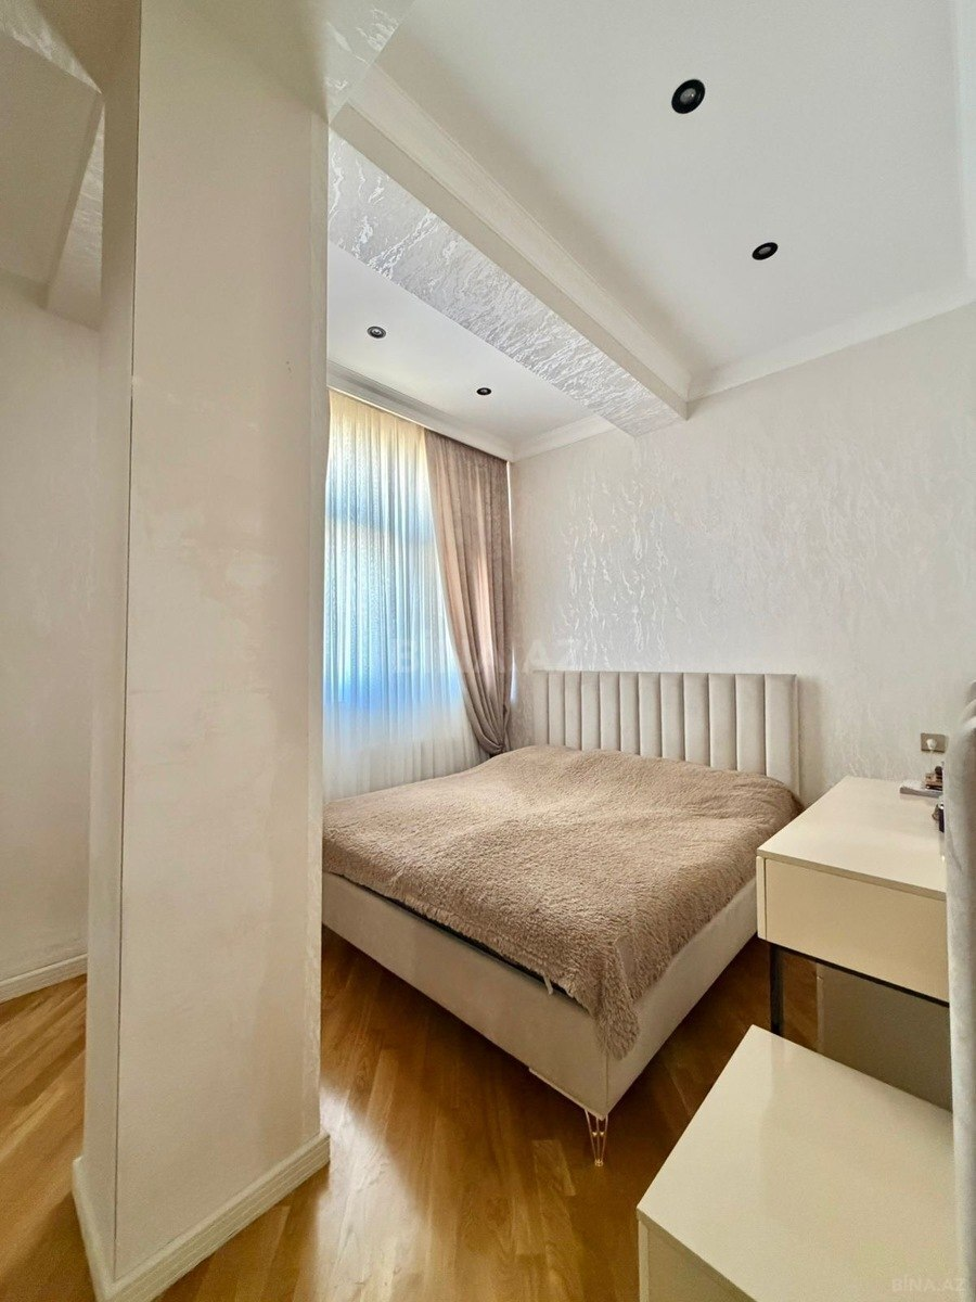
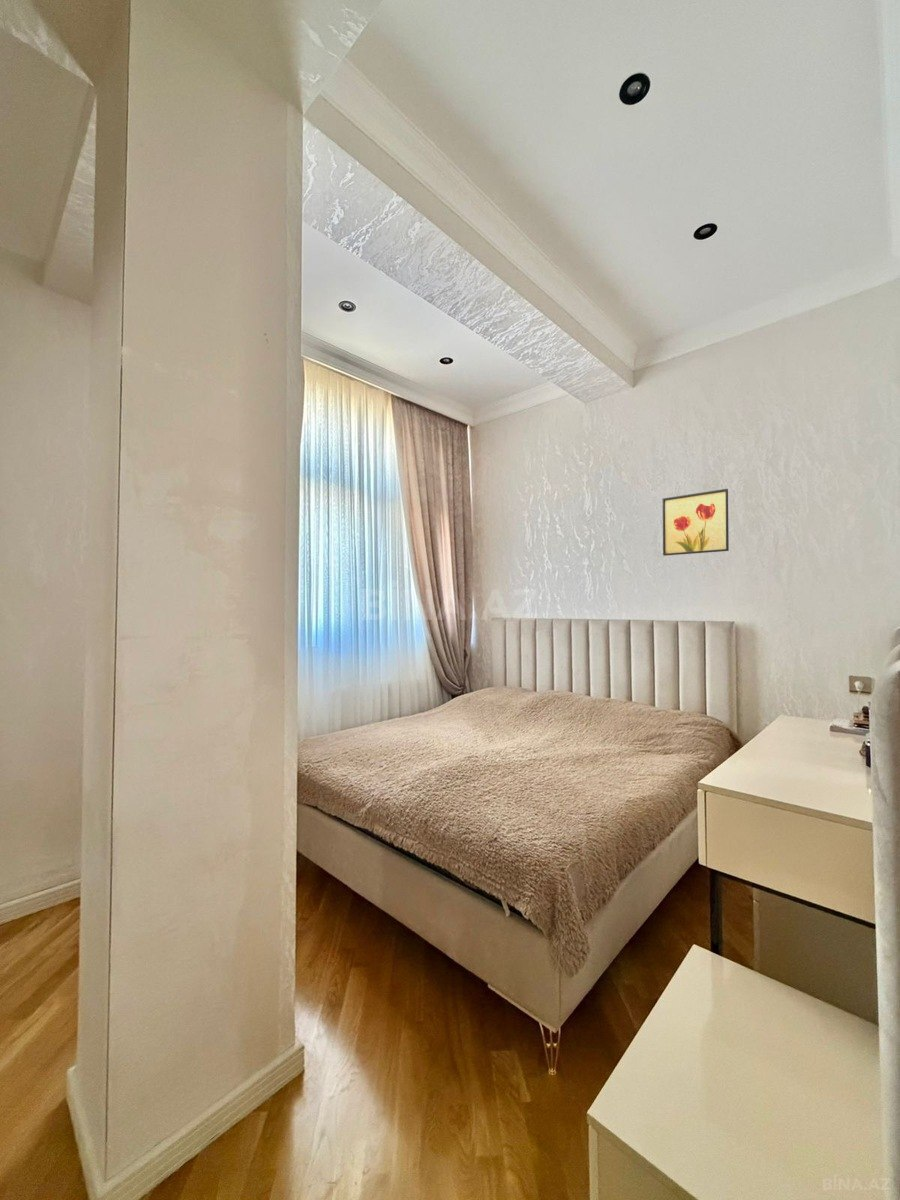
+ wall art (694, 523)
